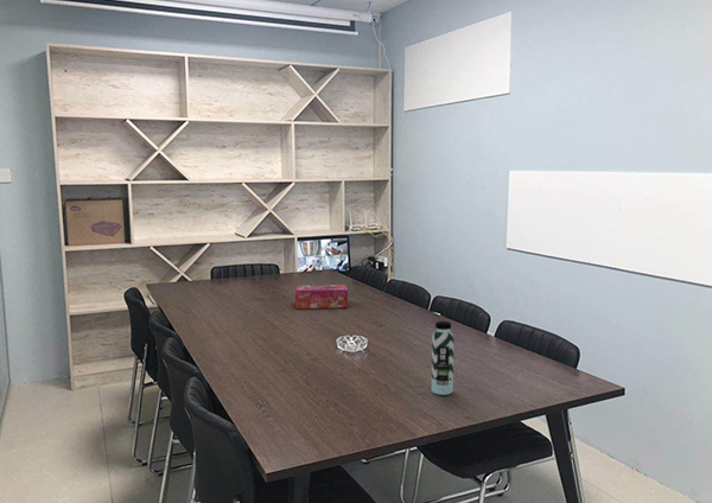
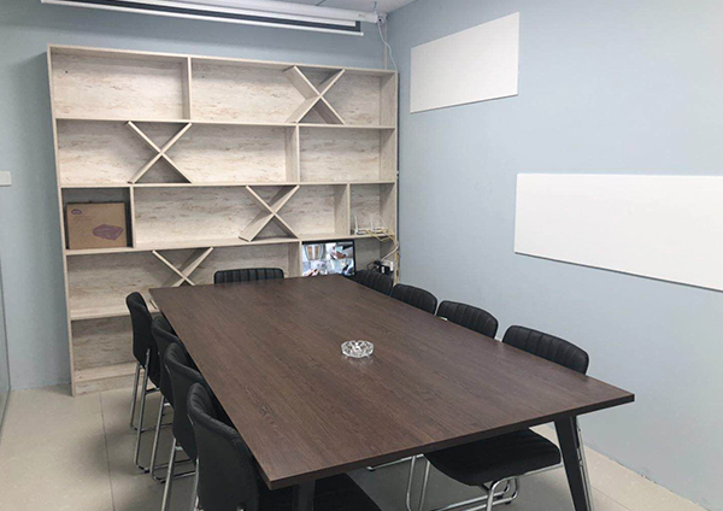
- water bottle (443, 357)
- tissue box (320, 295)
